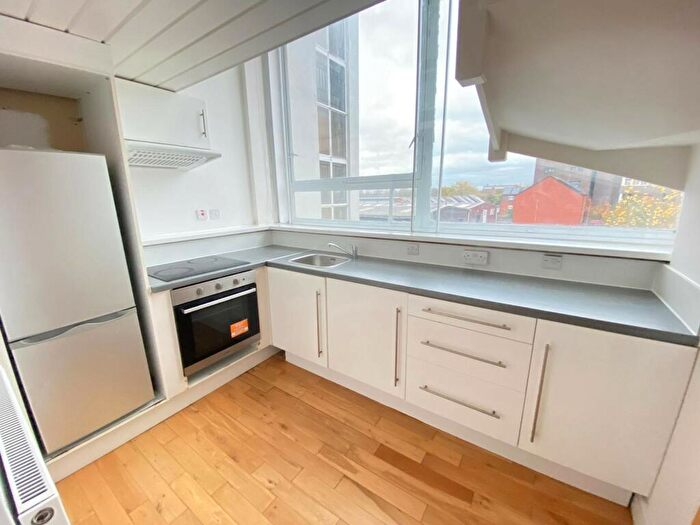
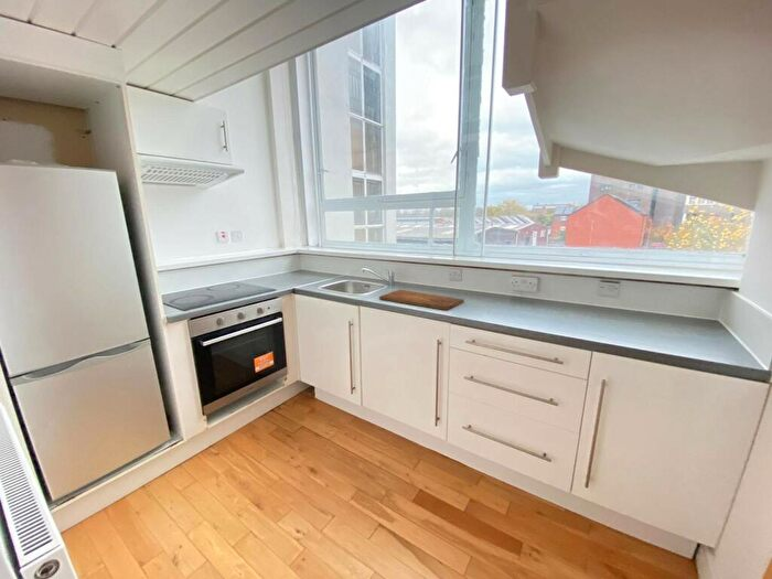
+ cutting board (420, 298)
